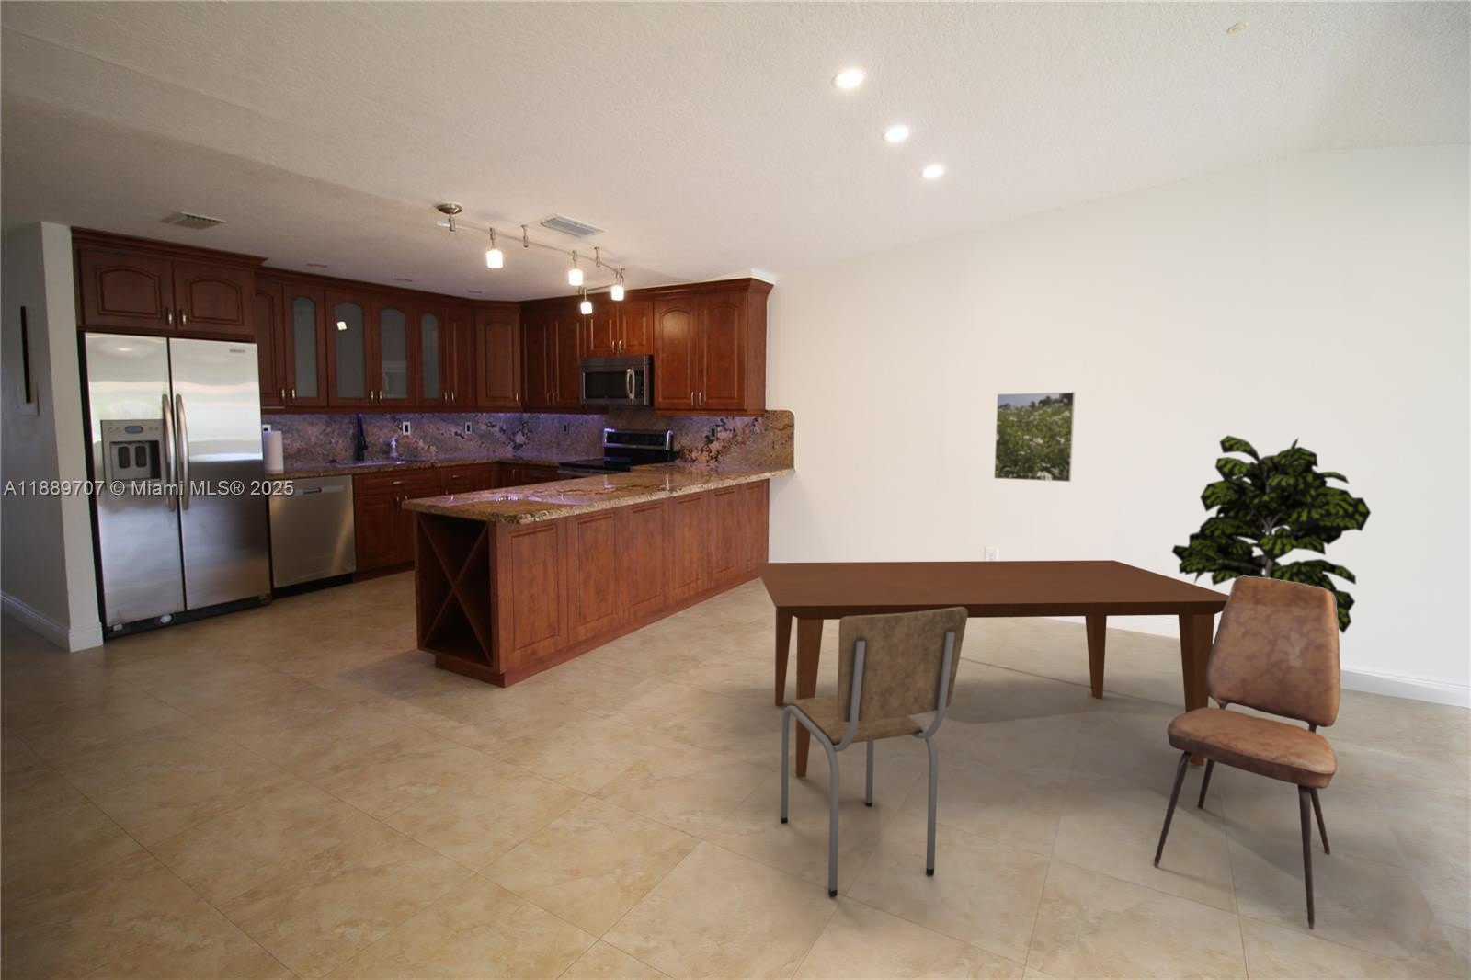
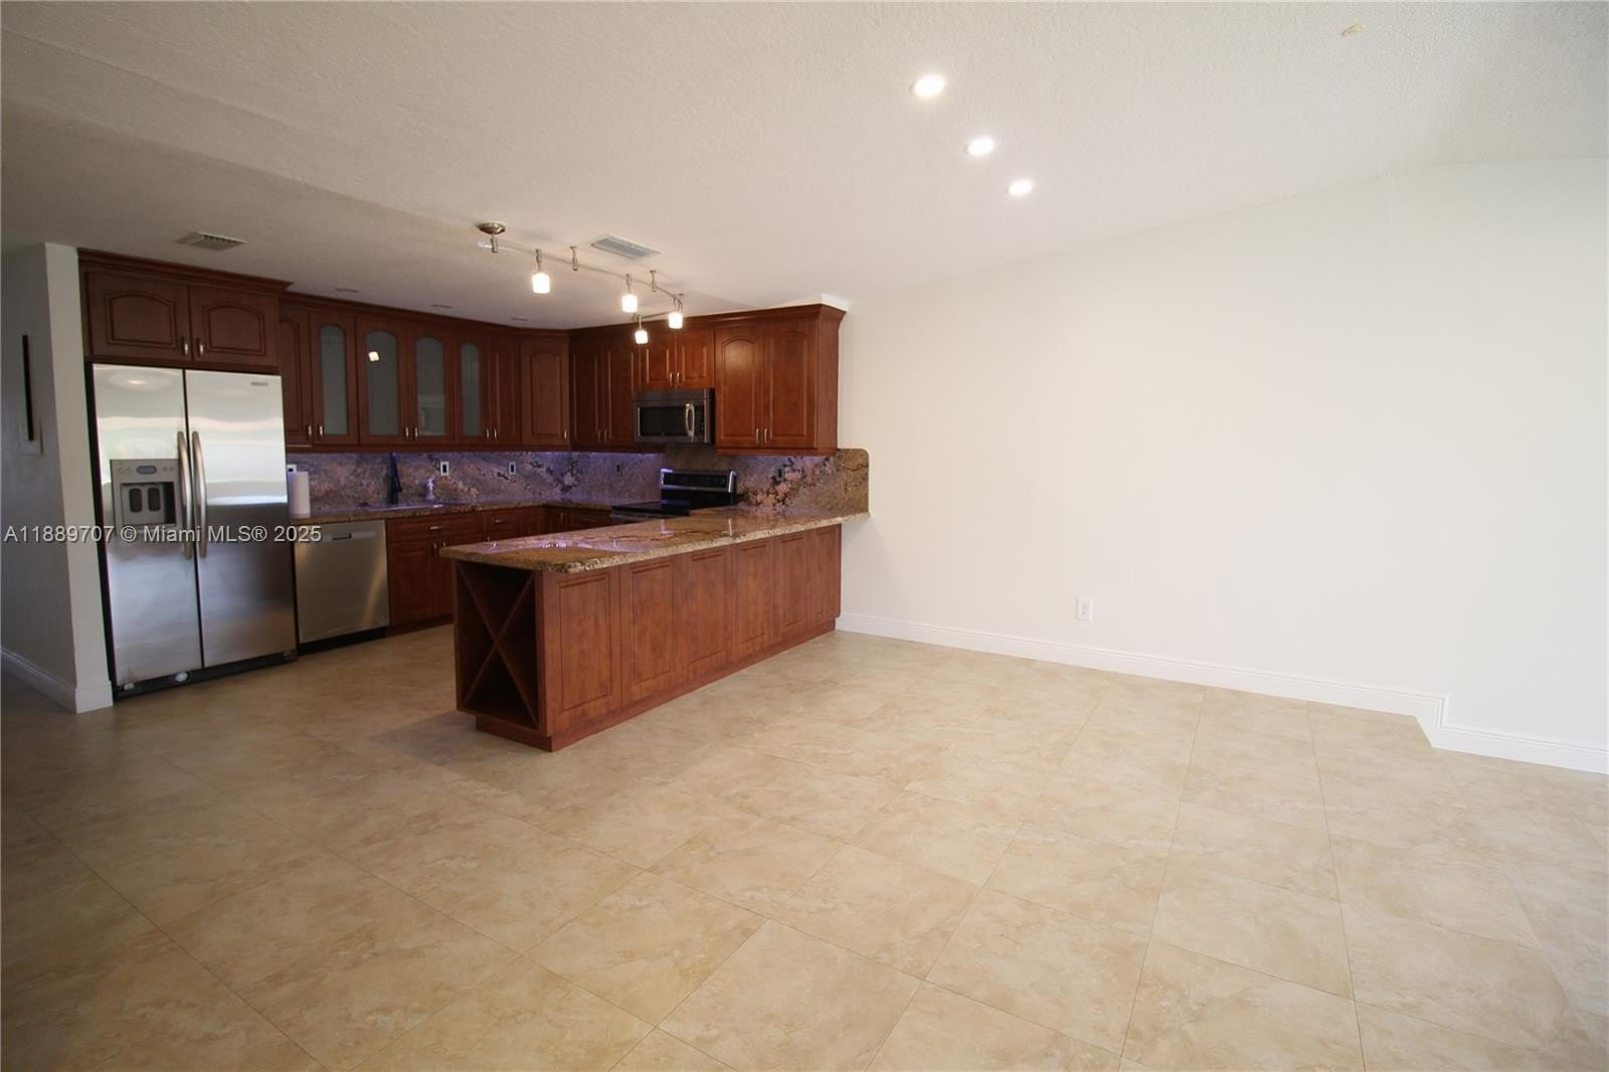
- dining table (968, 617)
- dining chair (1260, 725)
- indoor plant (1261, 559)
- dining chair (863, 726)
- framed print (1032, 436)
